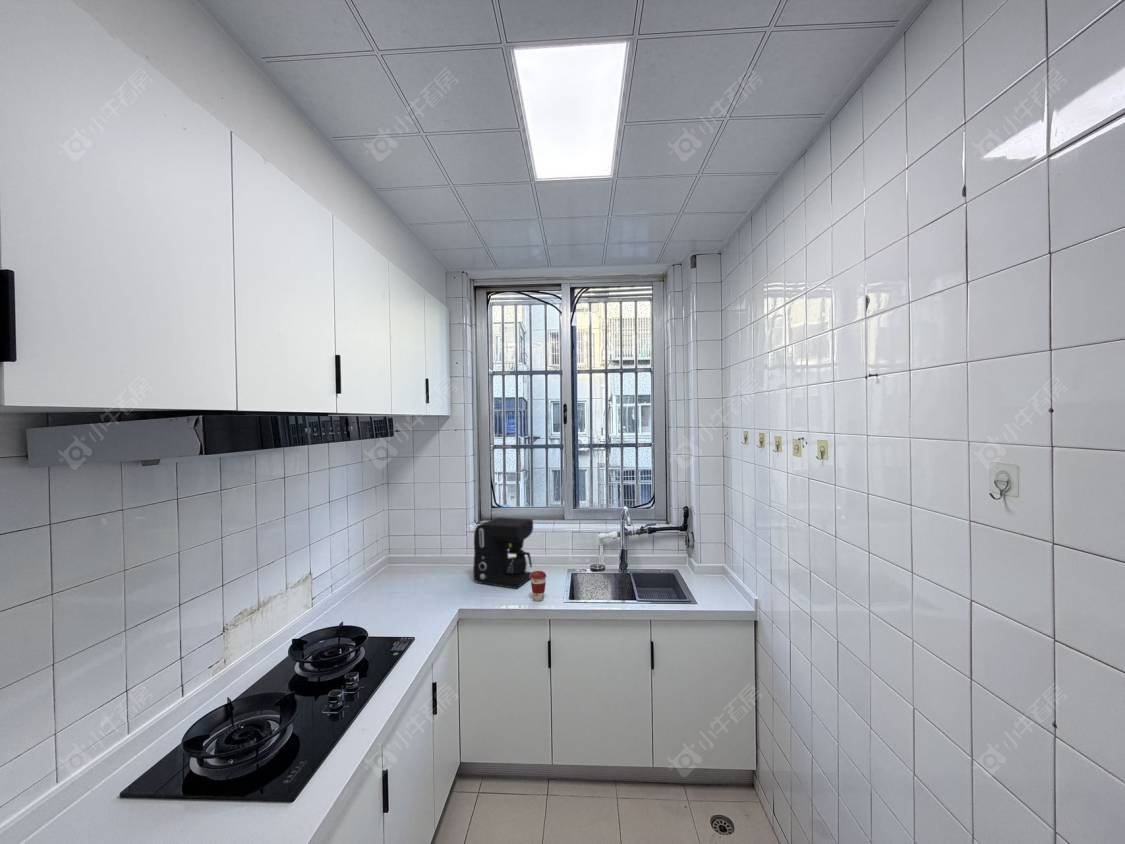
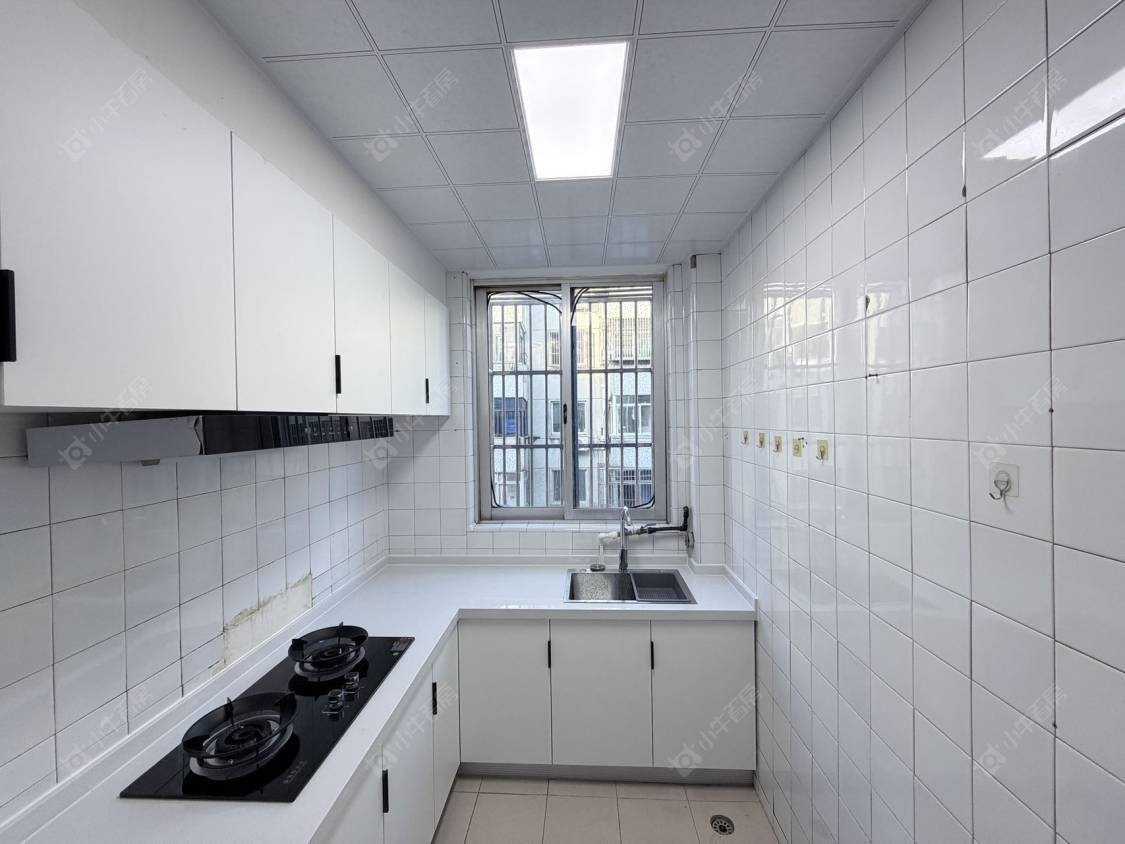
- coffee maker (506, 550)
- coffee cup (538, 586)
